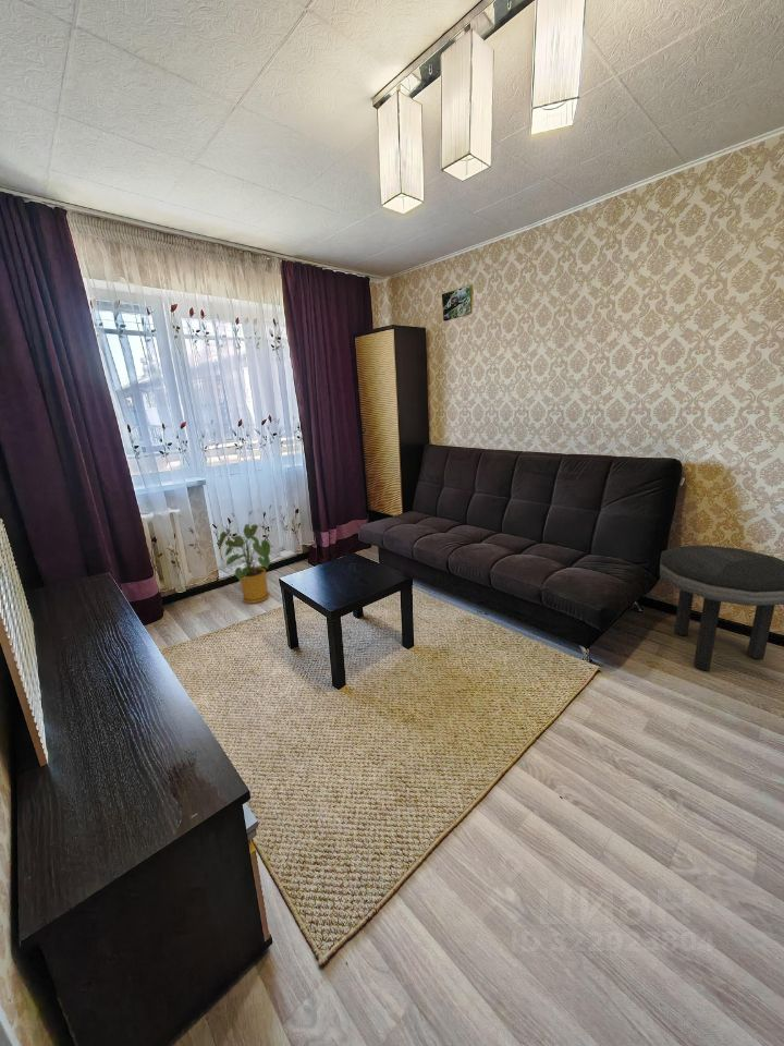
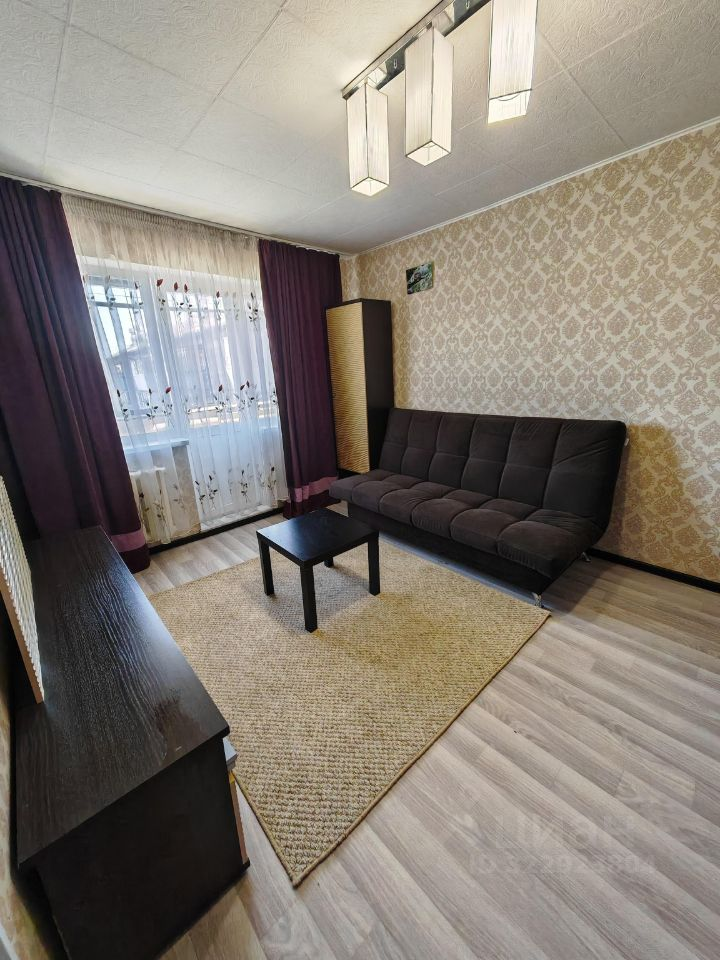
- side table (719, 608)
- house plant (247, 565)
